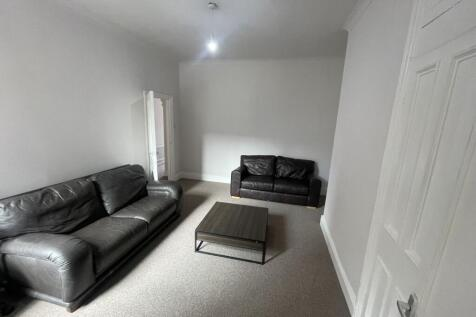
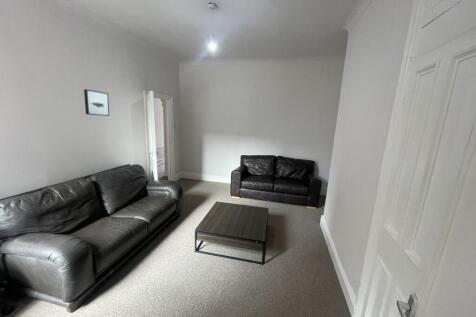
+ wall art (97, 103)
